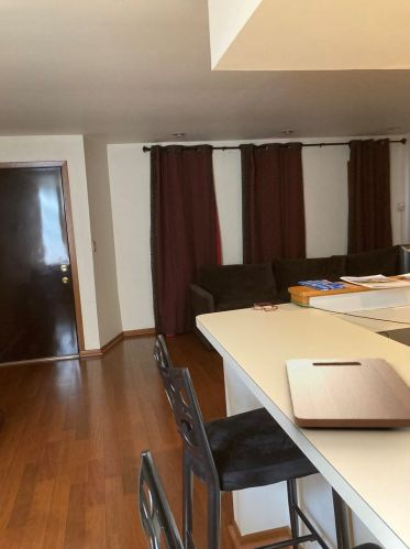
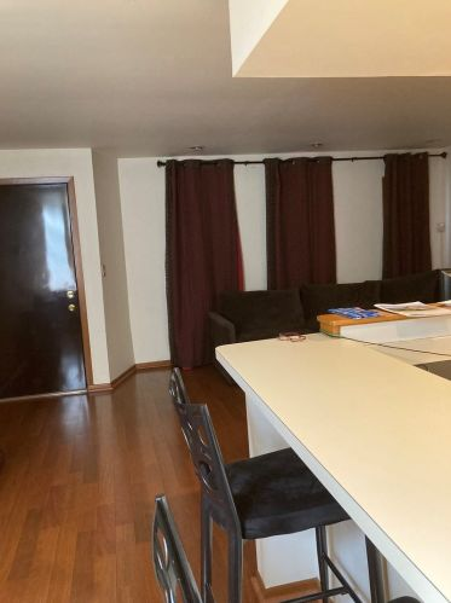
- cutting board (346, 386)
